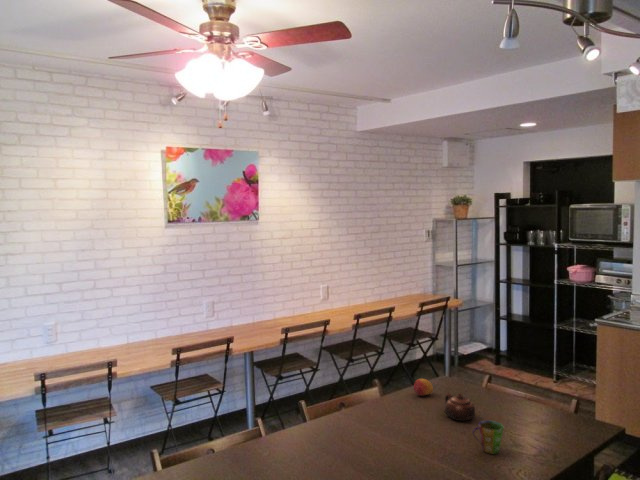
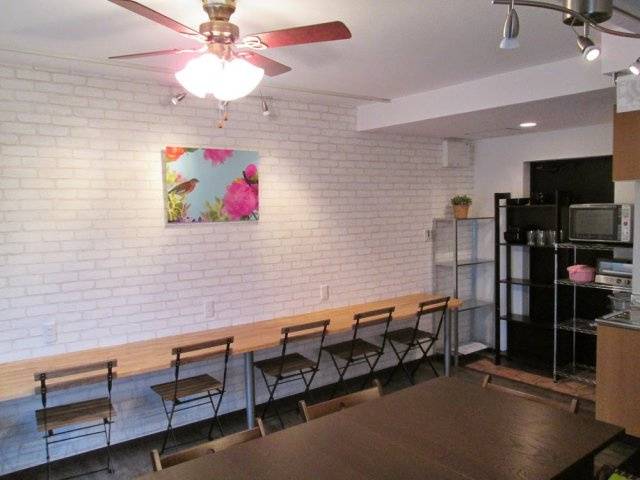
- teapot (459, 404)
- fruit (423, 387)
- cup (487, 438)
